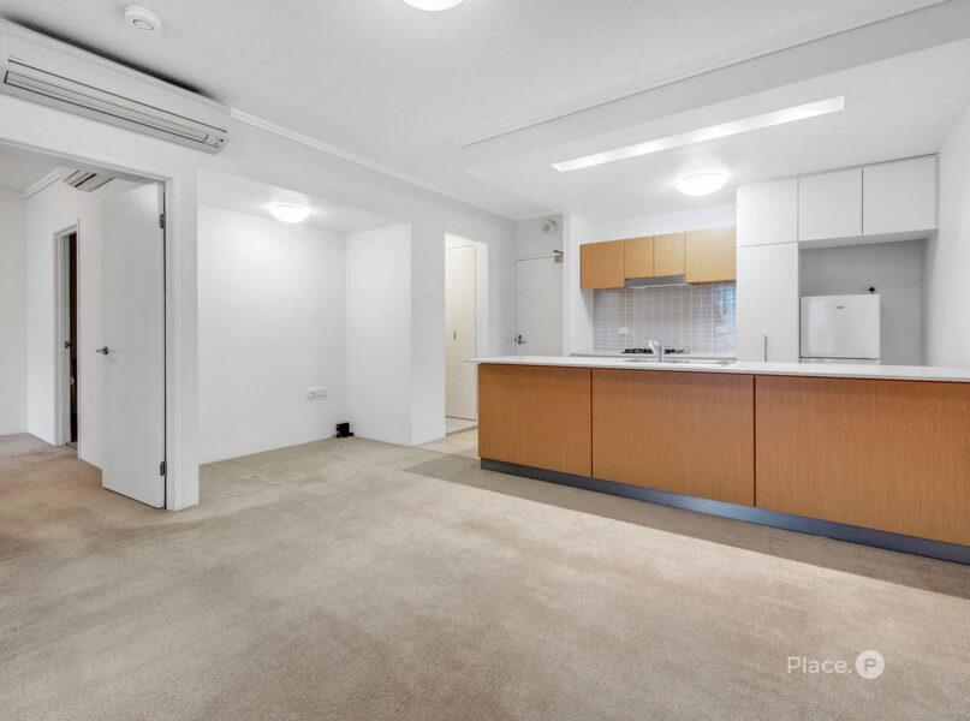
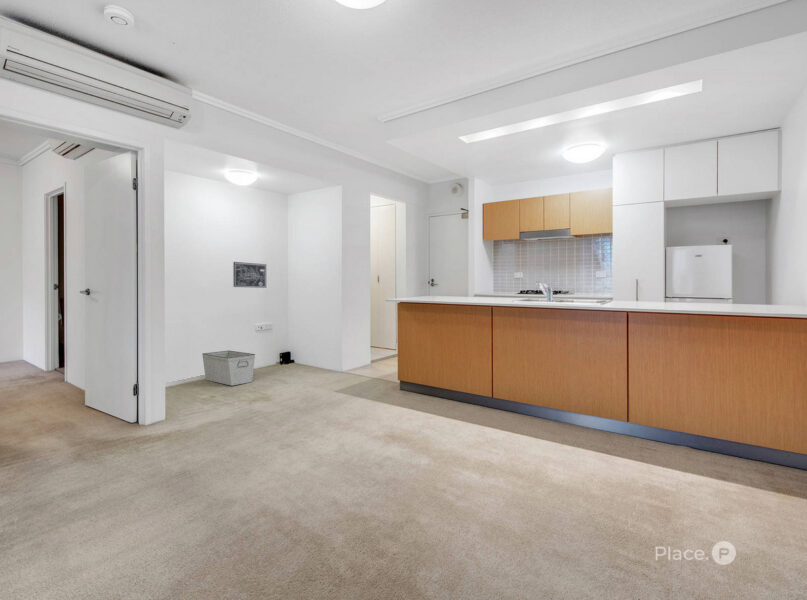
+ storage bin (228, 367)
+ wall art (250, 275)
